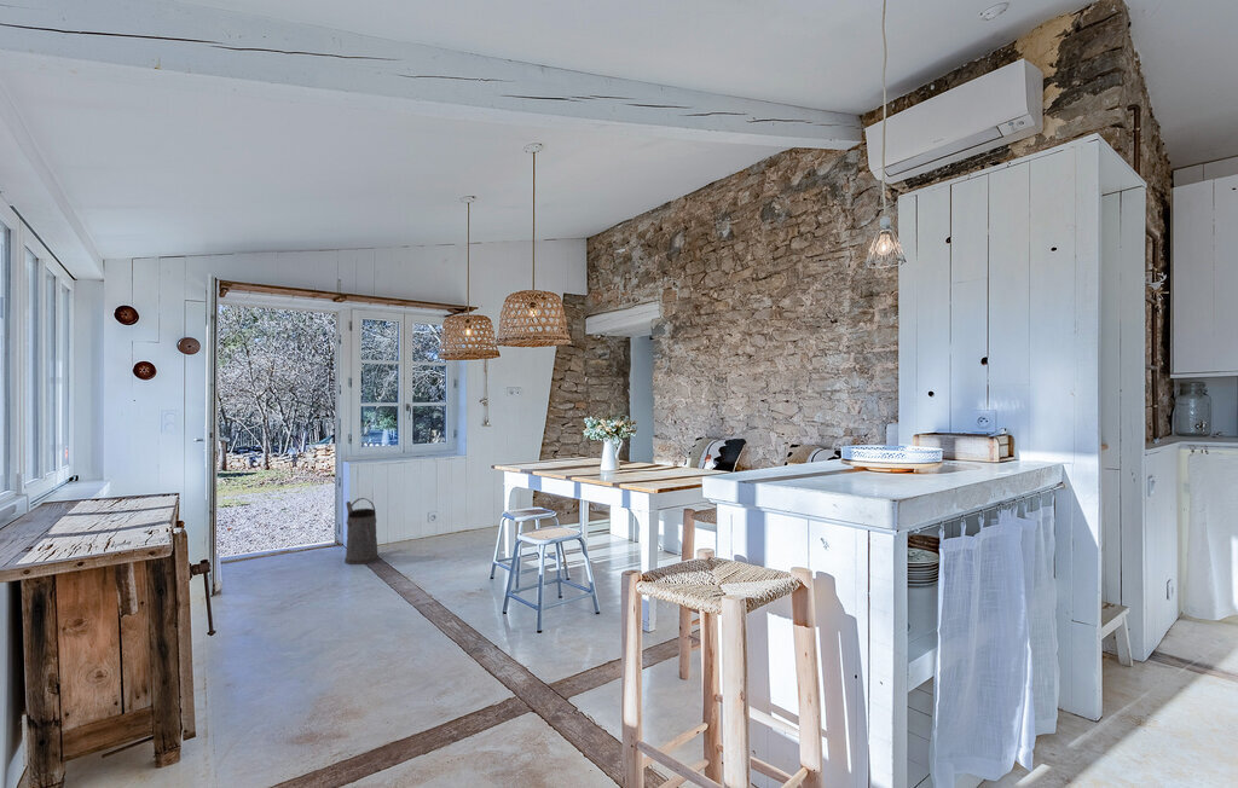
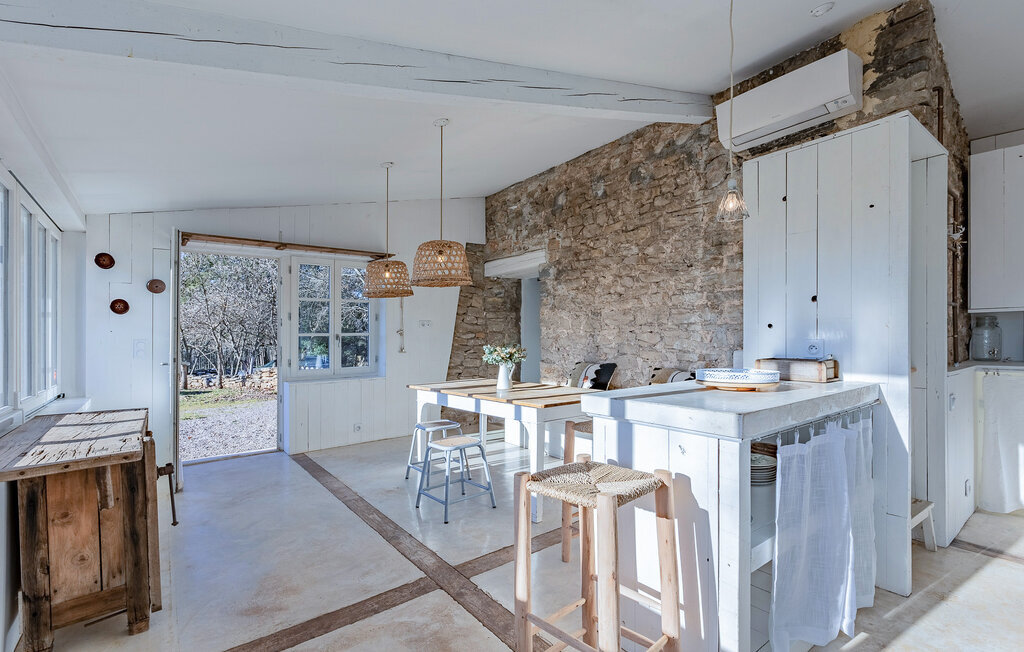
- watering can (358, 527)
